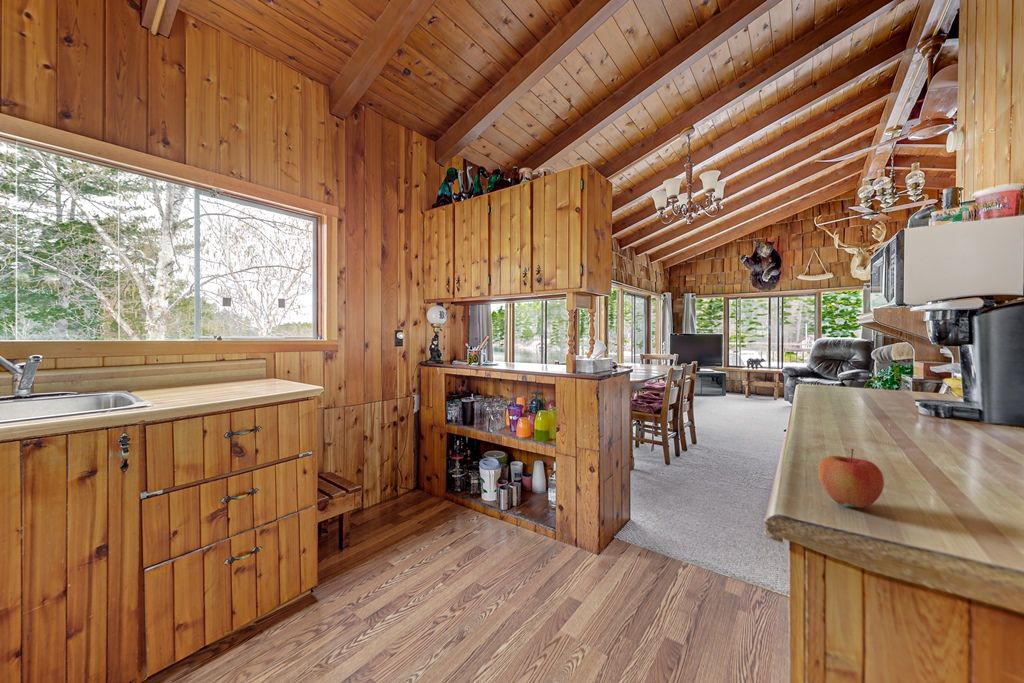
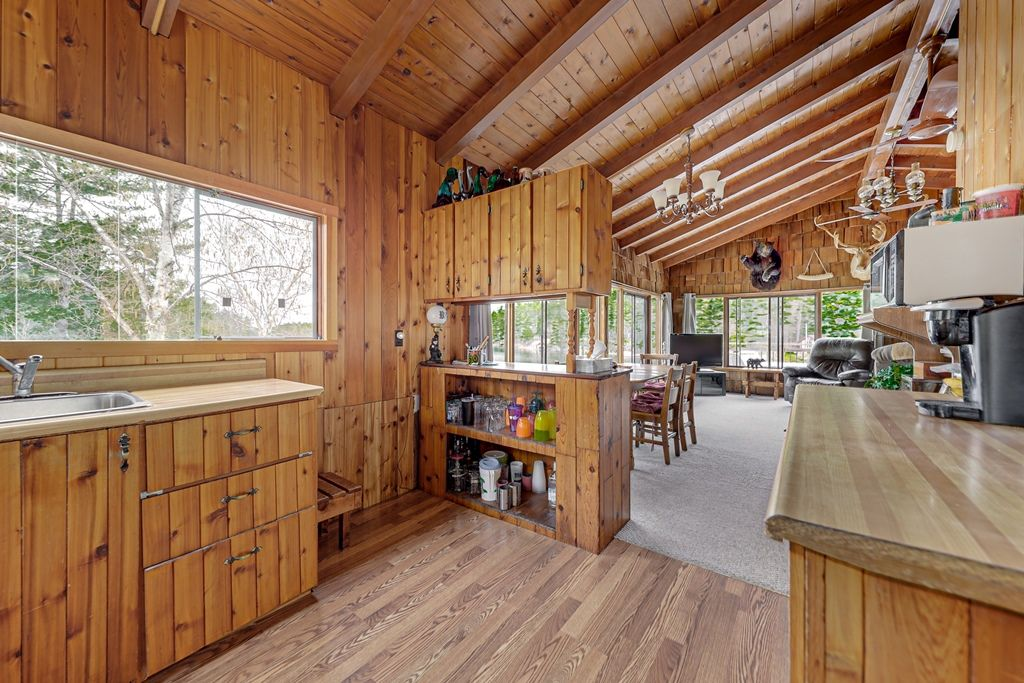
- apple (849, 477)
